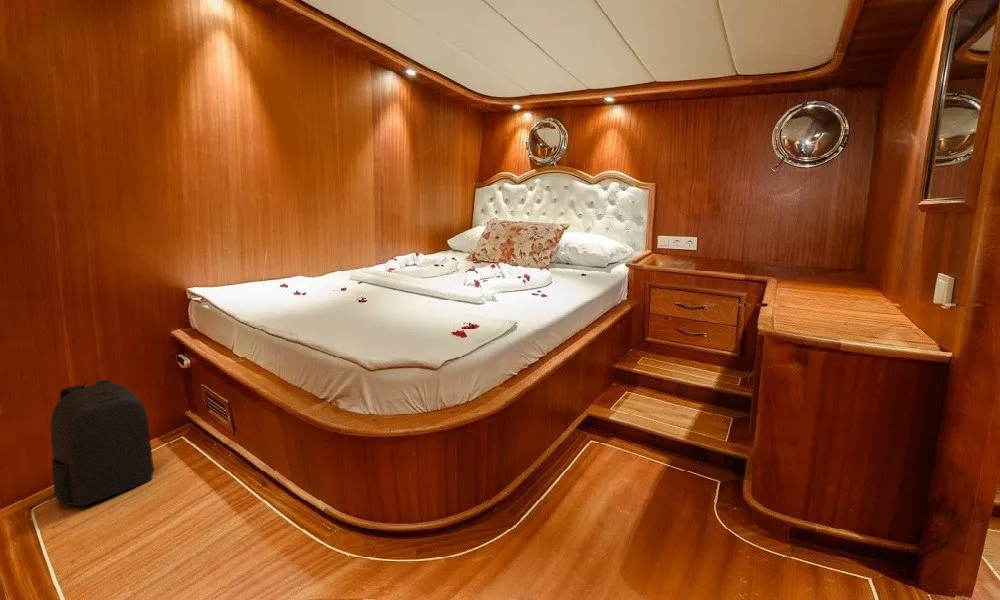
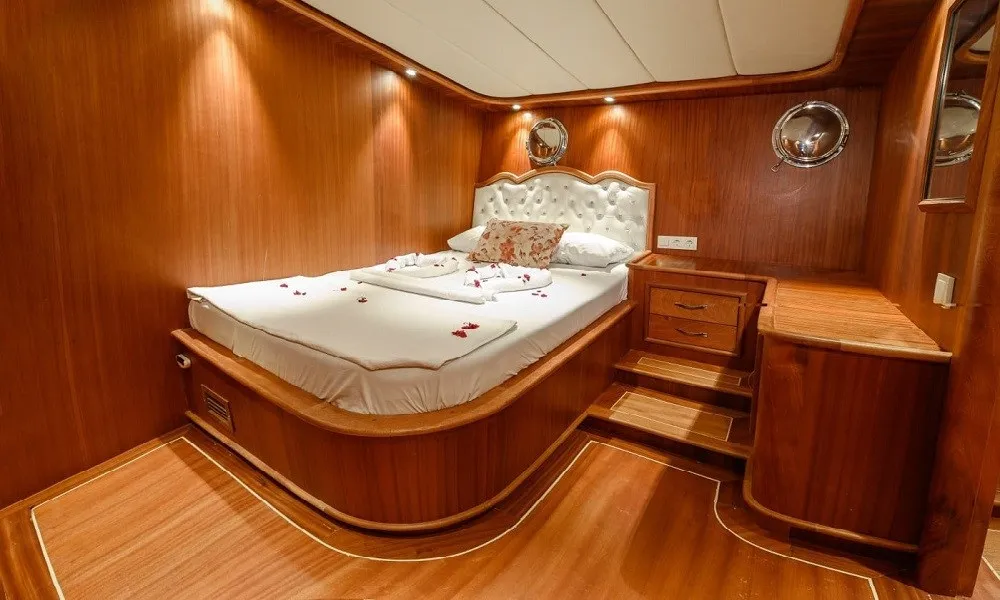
- backpack (98, 432)
